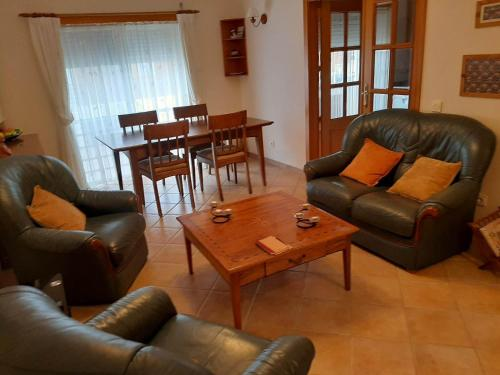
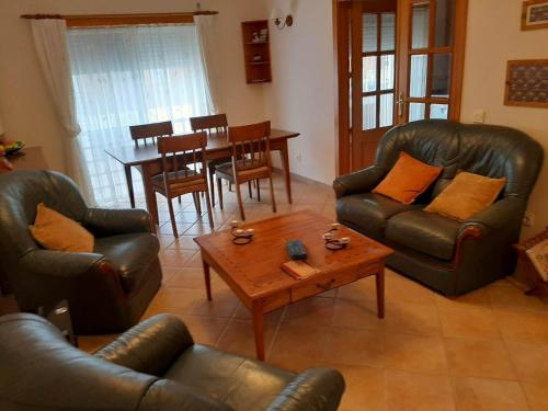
+ remote control (296, 249)
